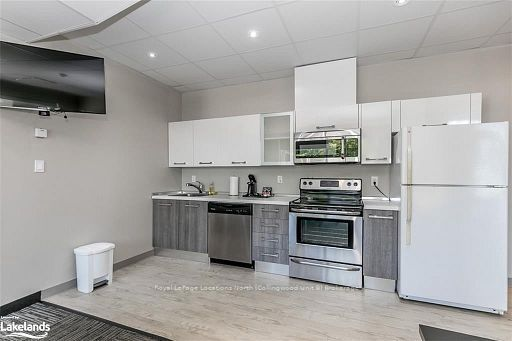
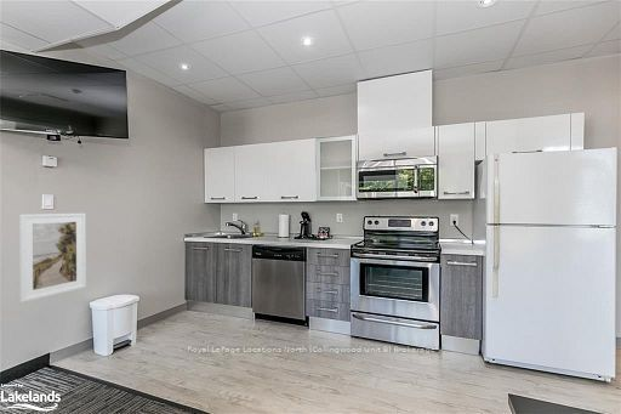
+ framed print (55, 254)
